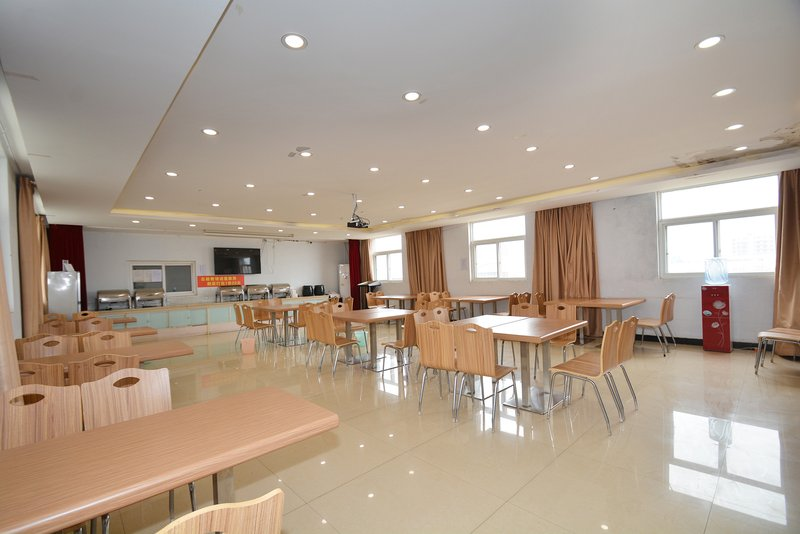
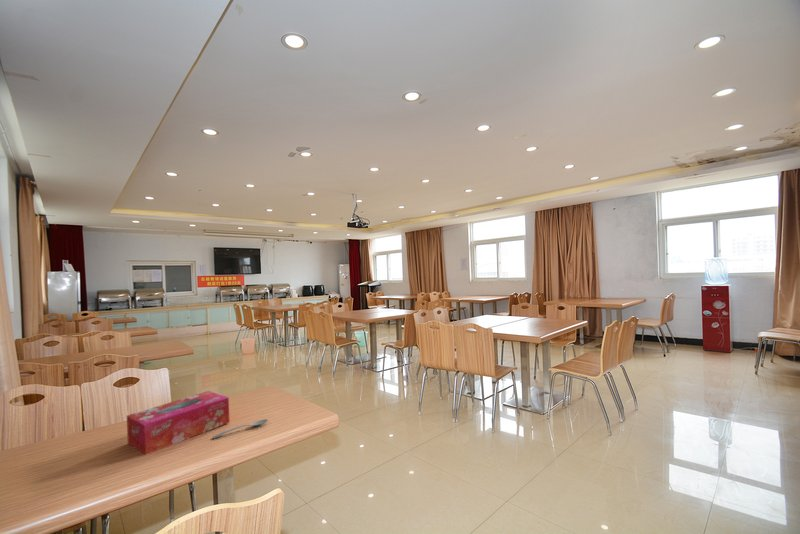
+ spoon (241, 426)
+ tissue box (180, 419)
